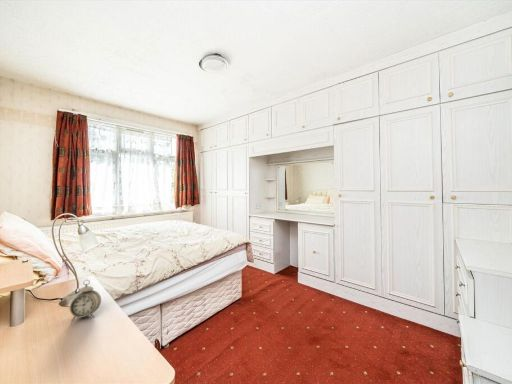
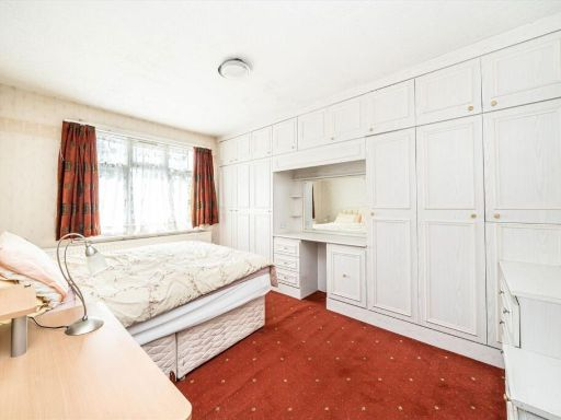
- alarm clock (85, 298)
